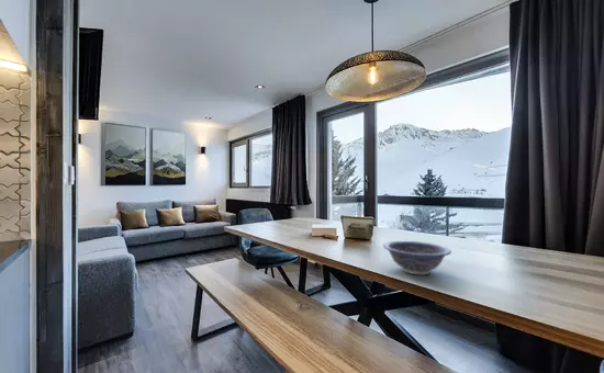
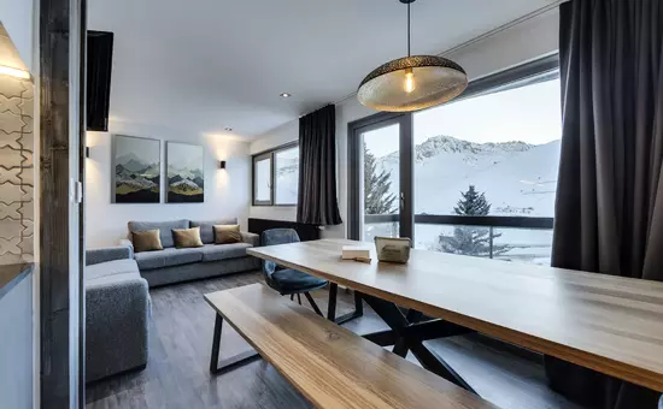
- decorative bowl (415, 258)
